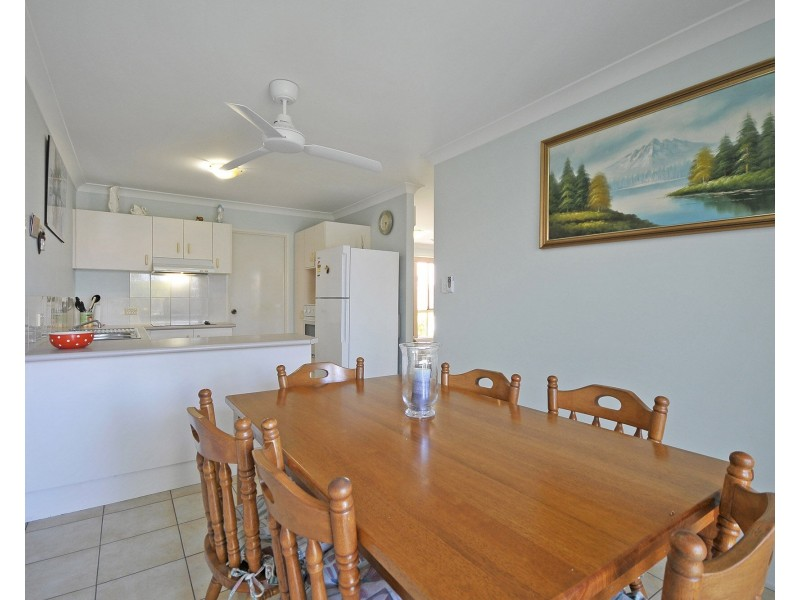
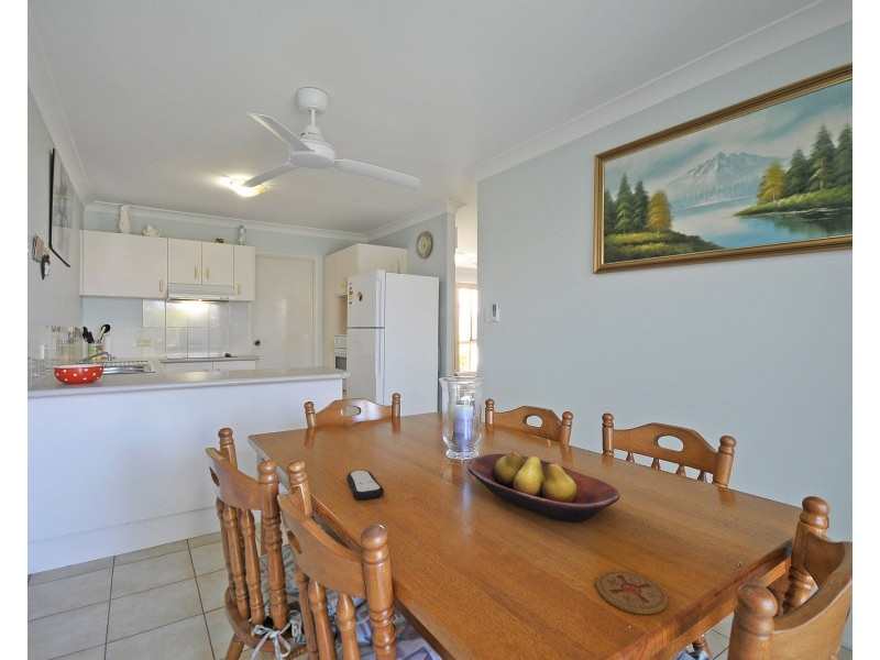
+ fruit bowl (536, 477)
+ coaster (630, 591)
+ remote control (363, 483)
